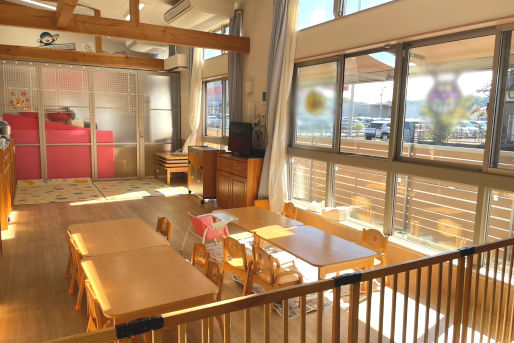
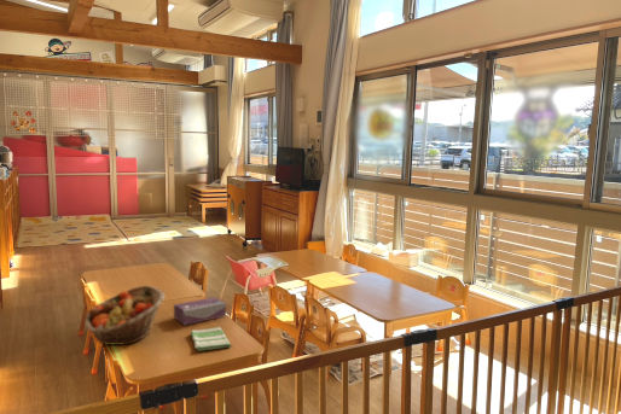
+ dish towel (209, 338)
+ fruit basket (126, 314)
+ tissue box (199, 309)
